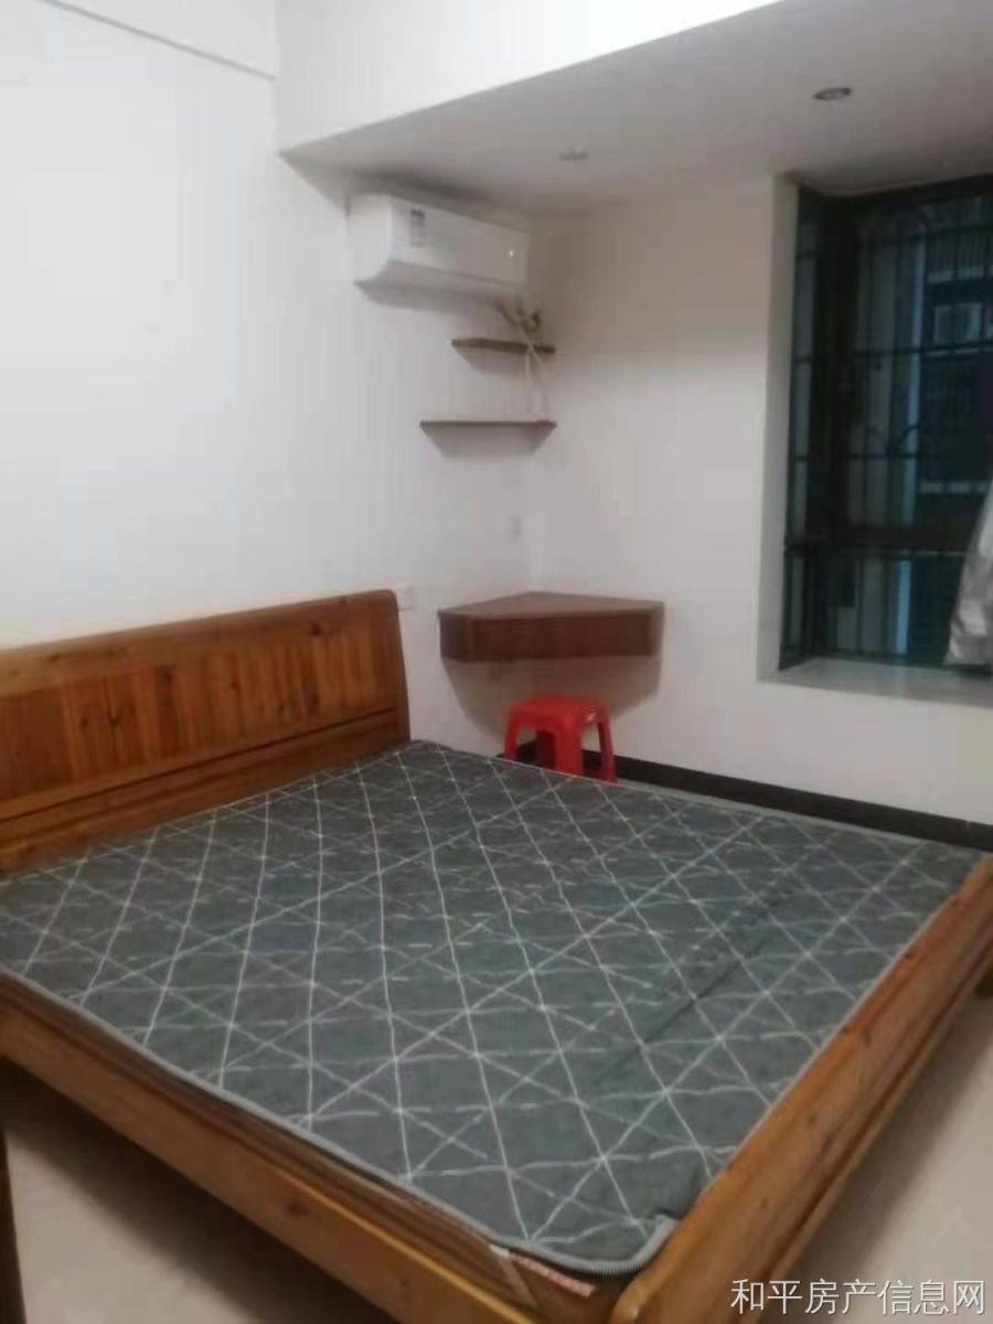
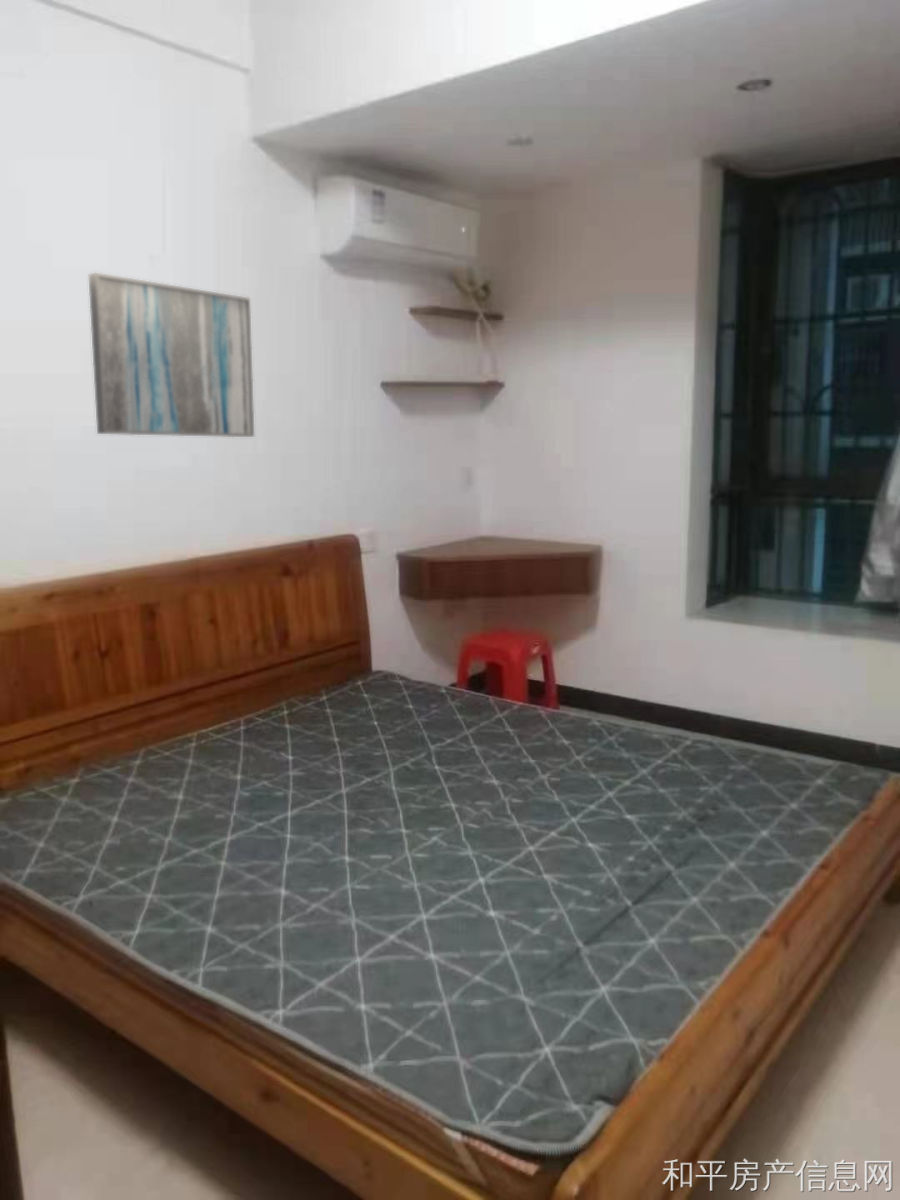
+ wall art (178, 362)
